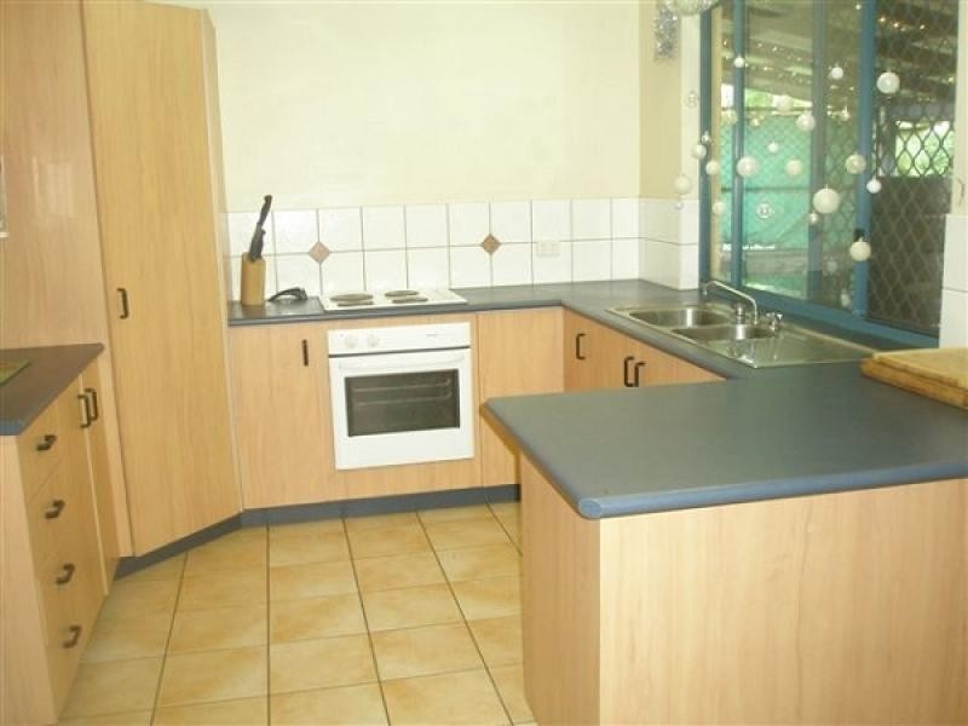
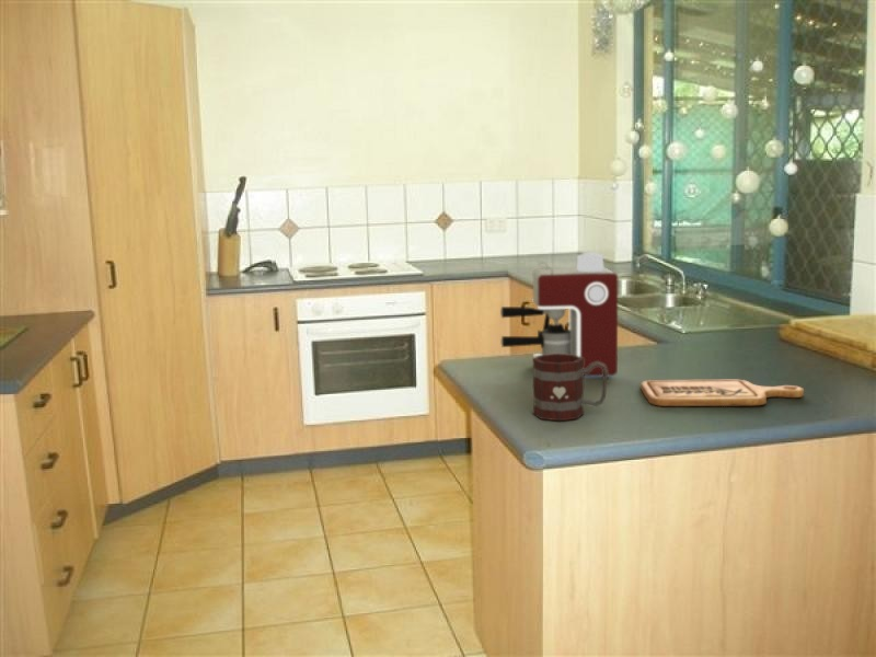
+ mug (569, 385)
+ cutting board (723, 392)
+ coffee maker (556, 312)
